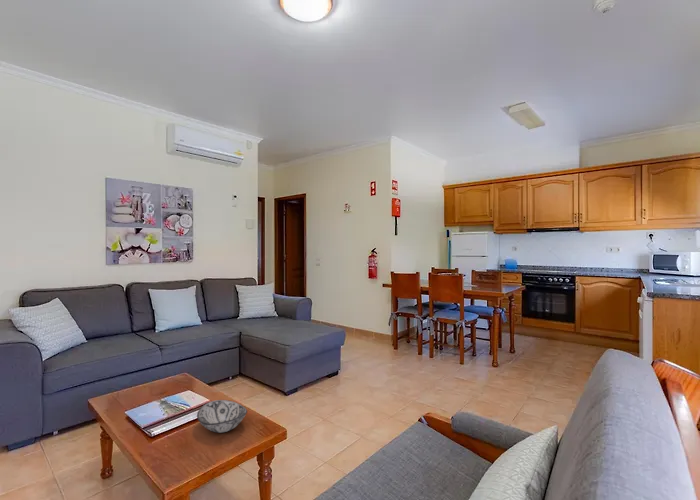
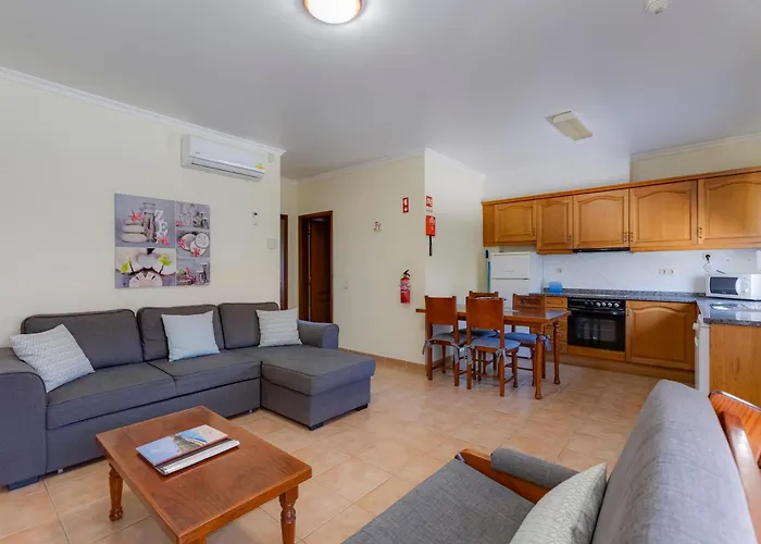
- decorative bowl (222, 418)
